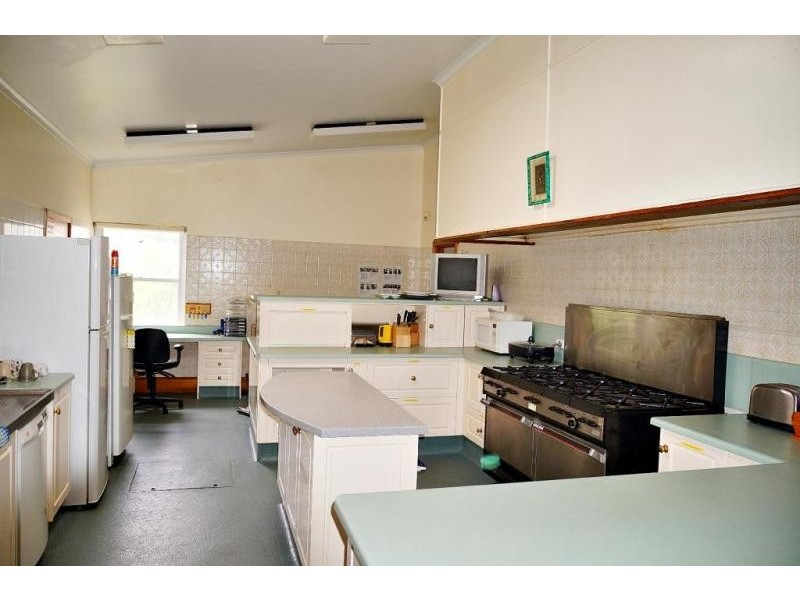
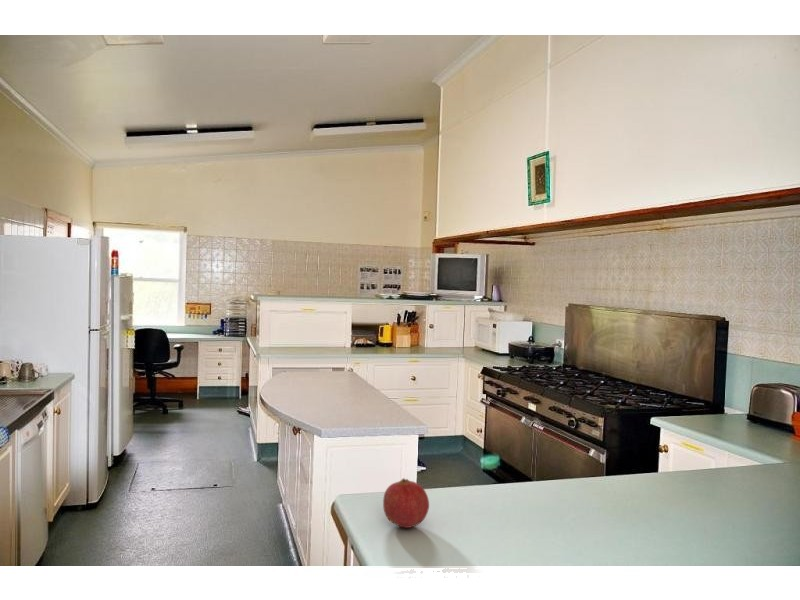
+ fruit (405, 501)
